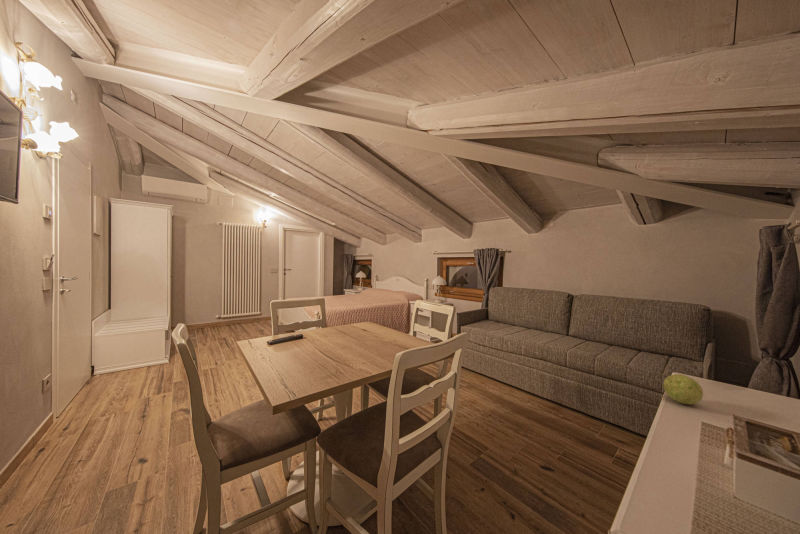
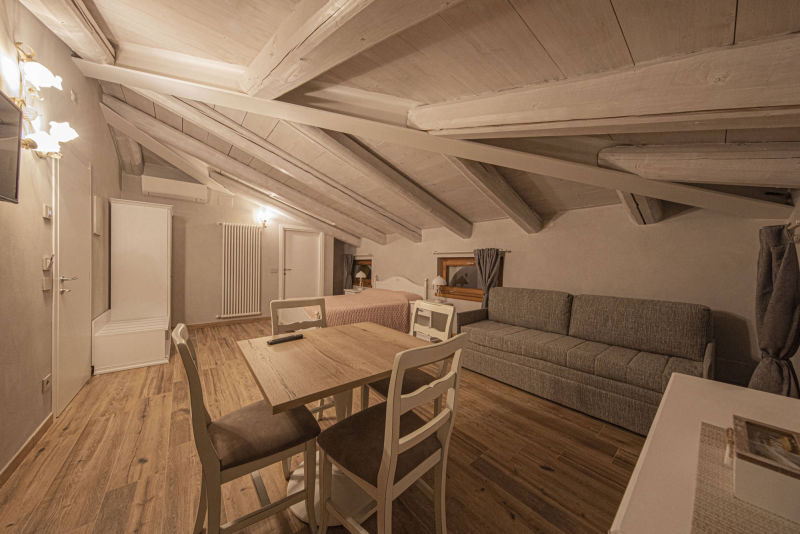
- decorative ball (682, 389)
